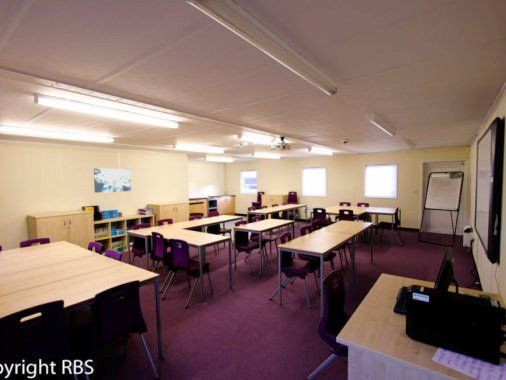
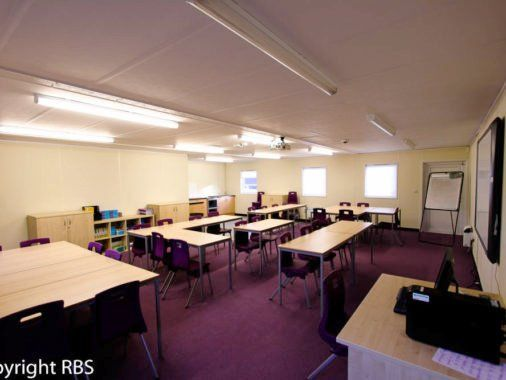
- wall art (113, 180)
